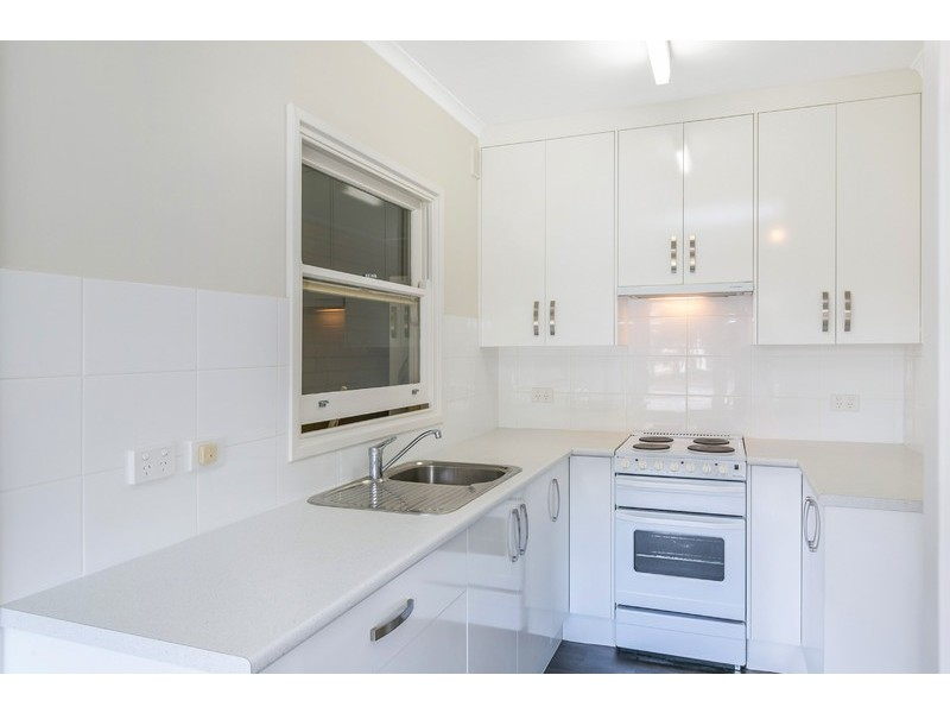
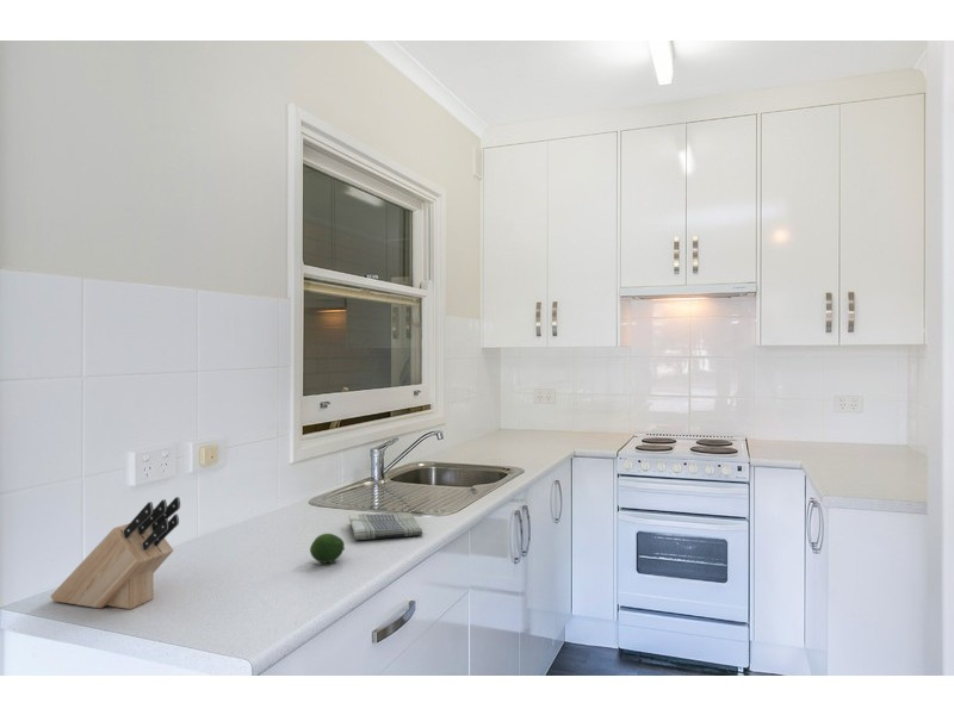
+ dish towel (384, 523)
+ fruit (327, 547)
+ knife block (119, 547)
